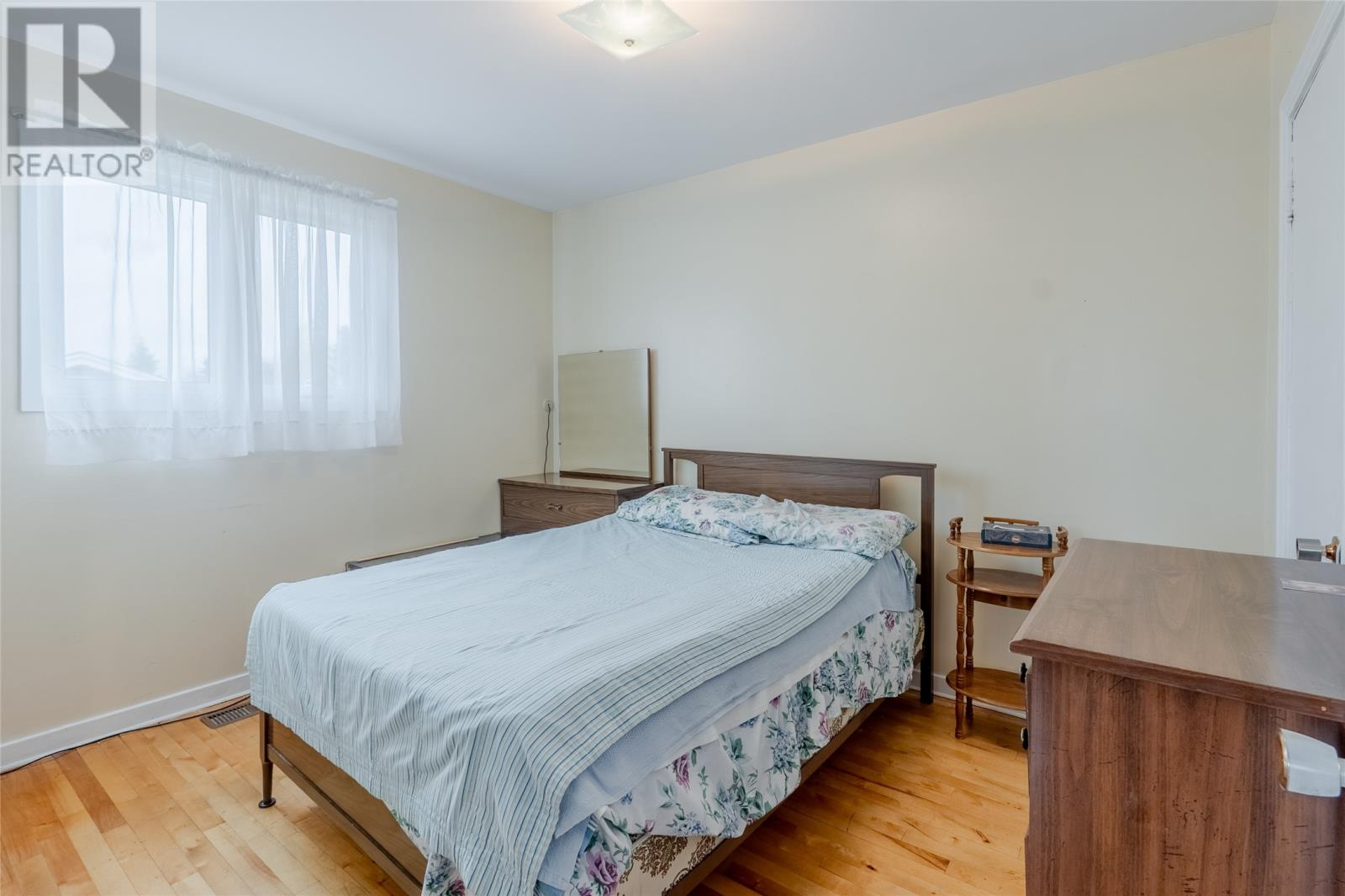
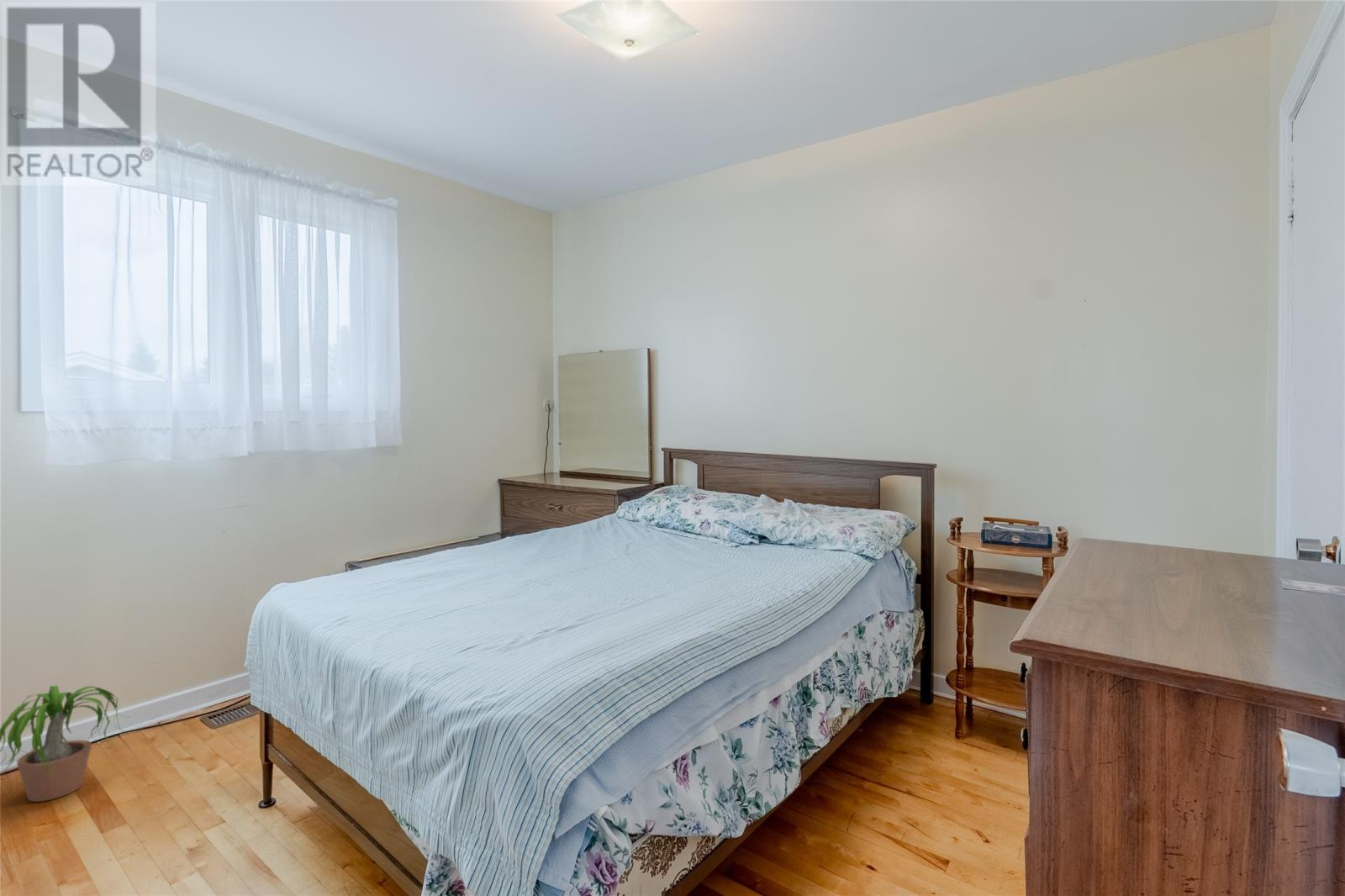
+ potted plant (62, 735)
